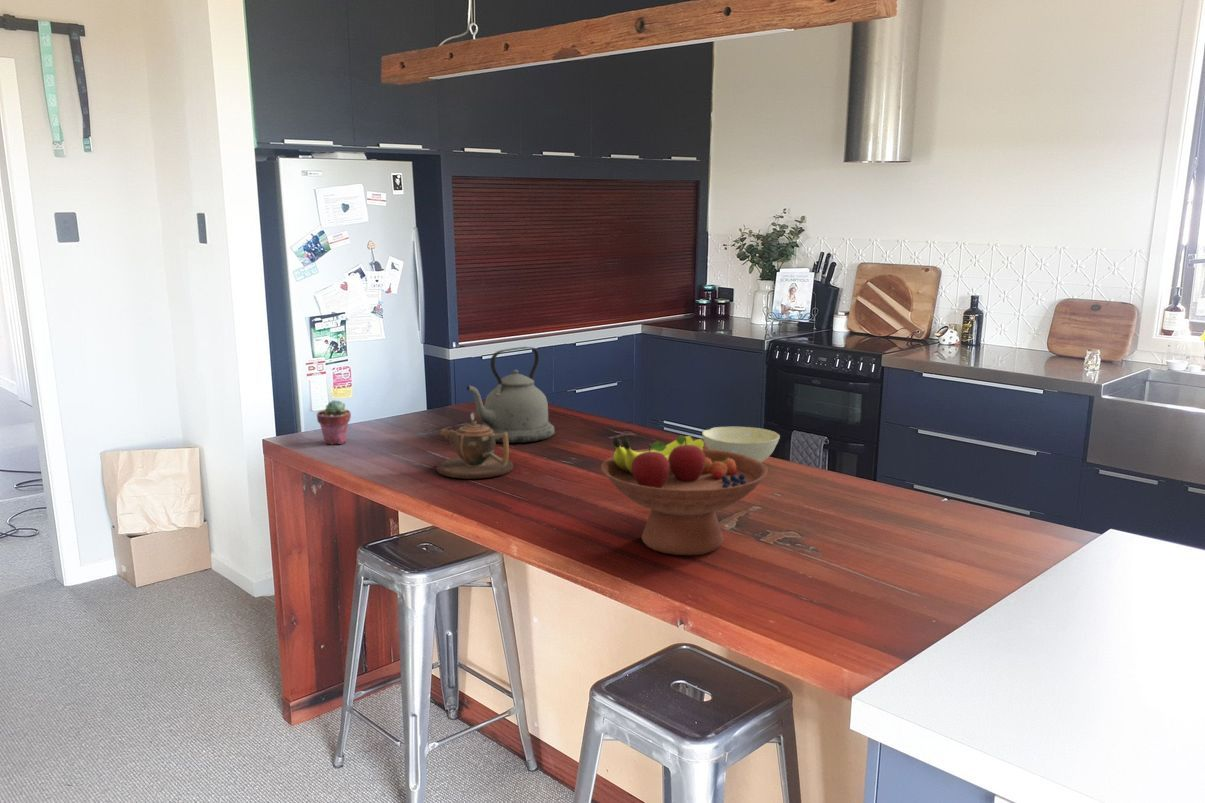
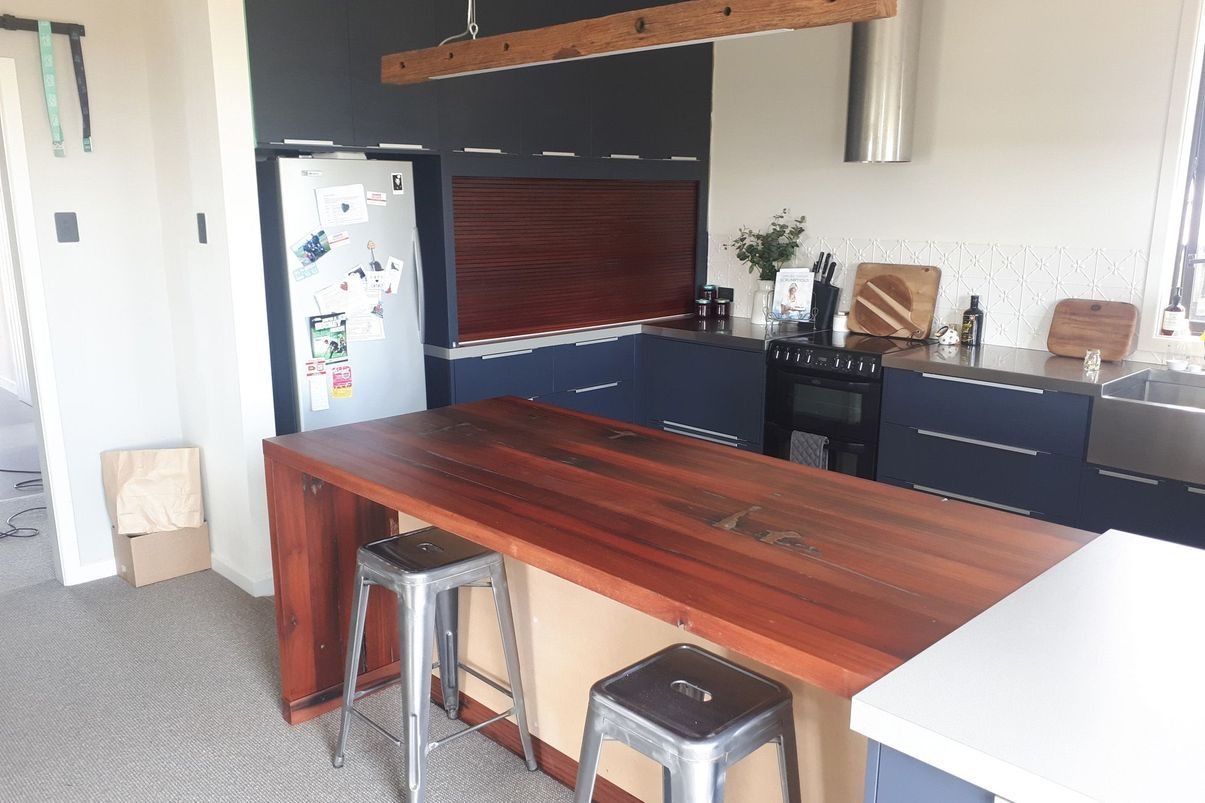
- kettle (513, 392)
- teapot (474, 440)
- fruit bowl (683, 490)
- bowl (740, 450)
- potted succulent (334, 421)
